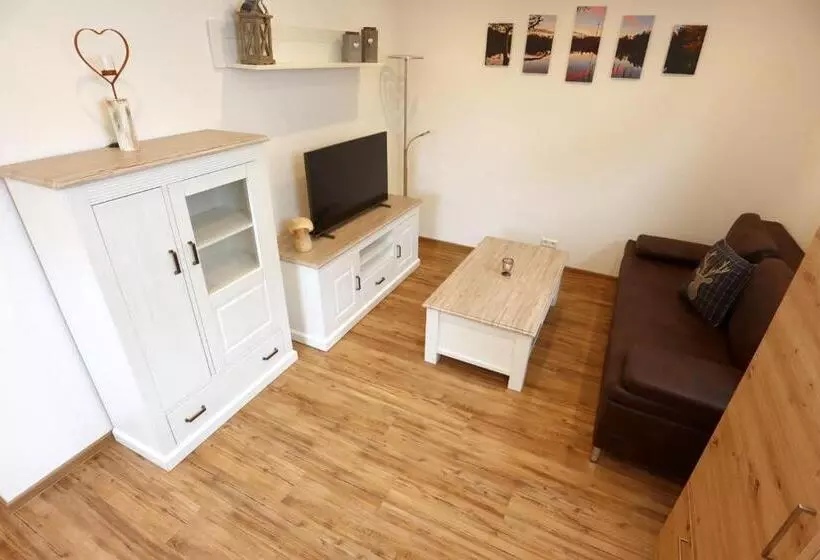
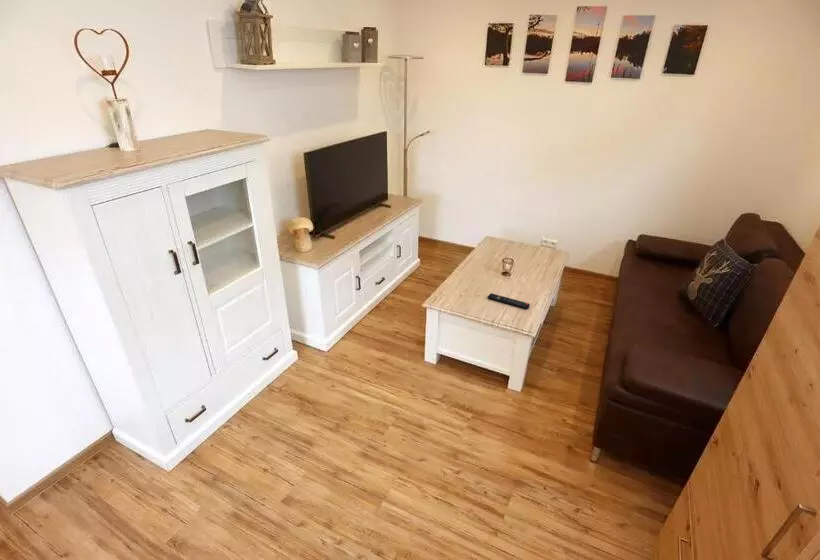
+ remote control (508, 301)
